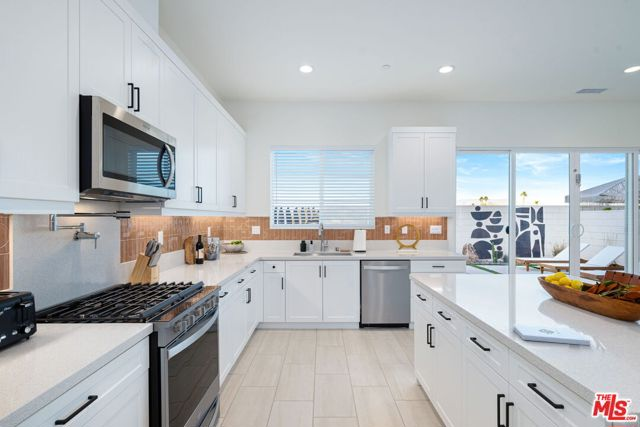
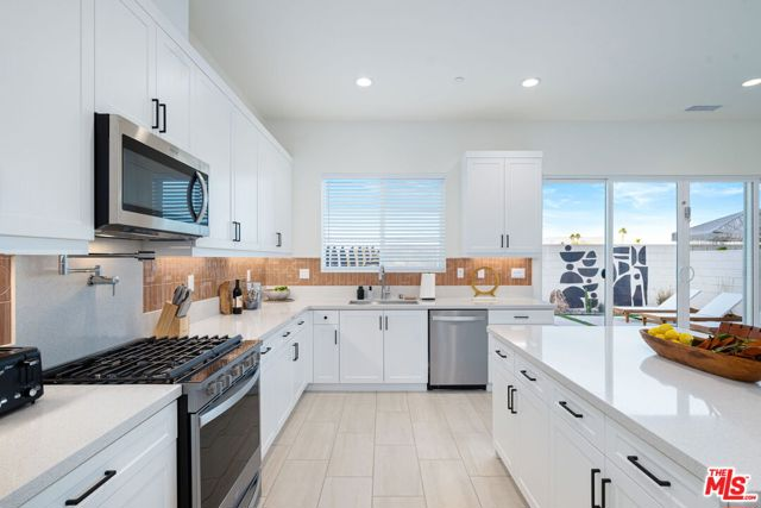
- notepad (548, 333)
